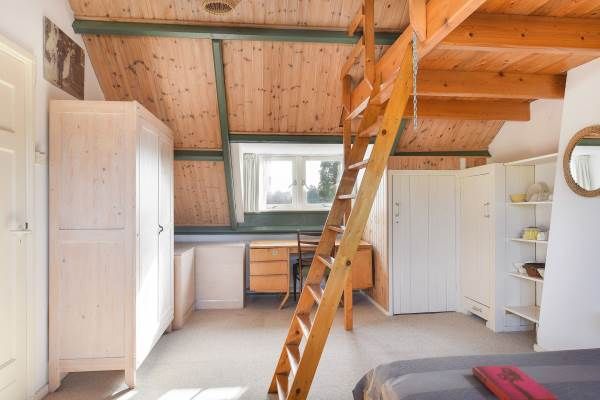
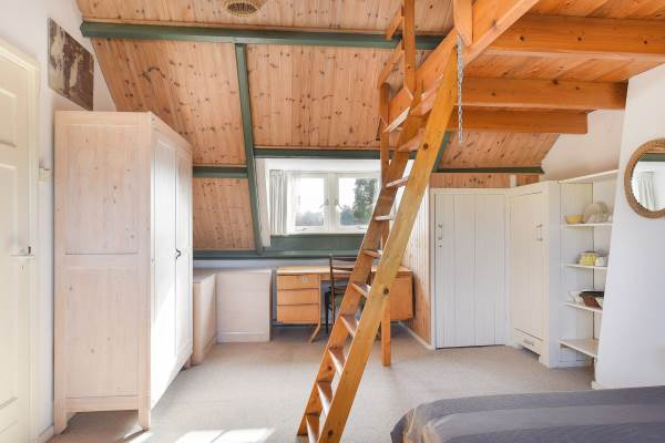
- hardback book (511, 384)
